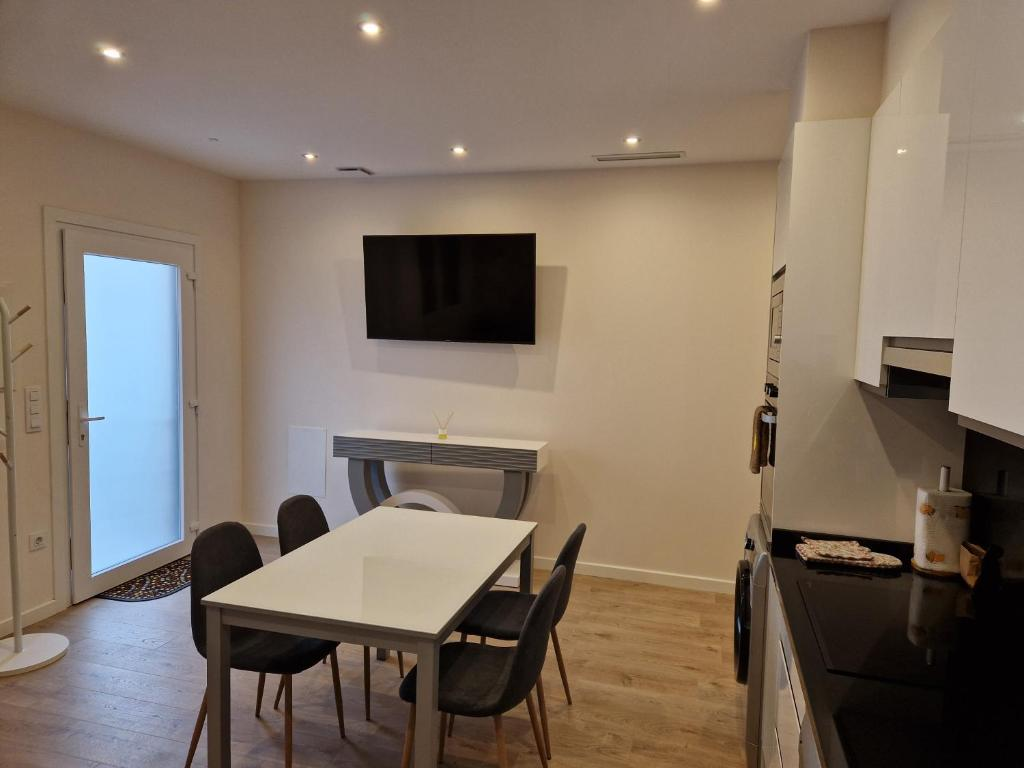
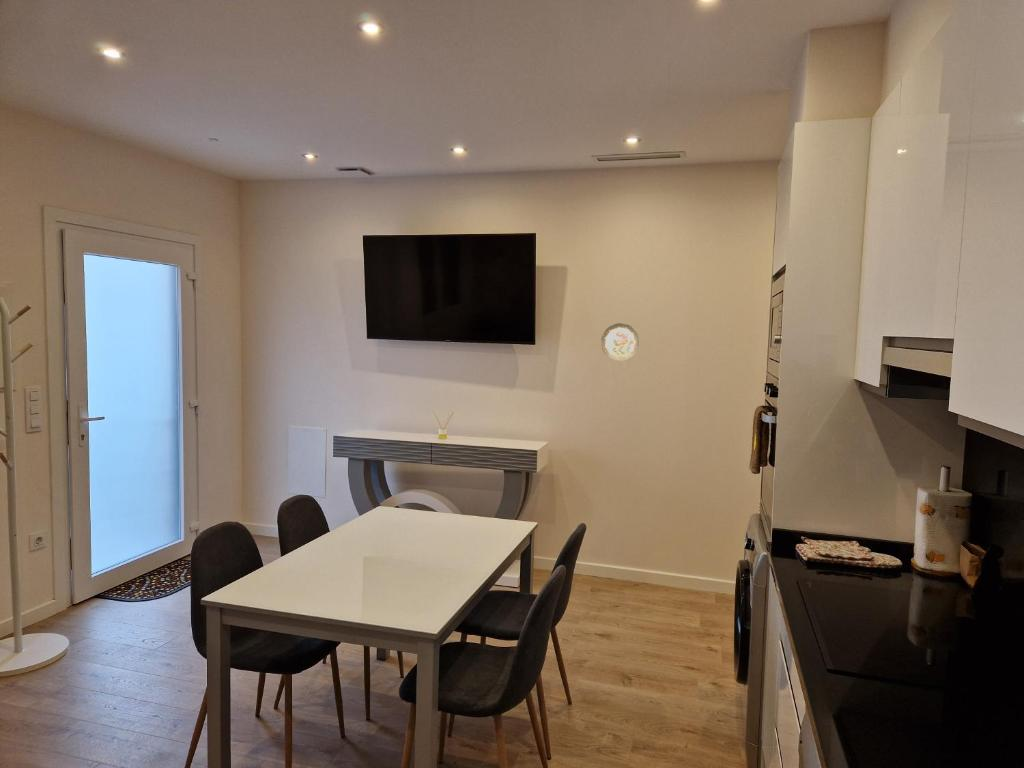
+ decorative plate (620, 342)
